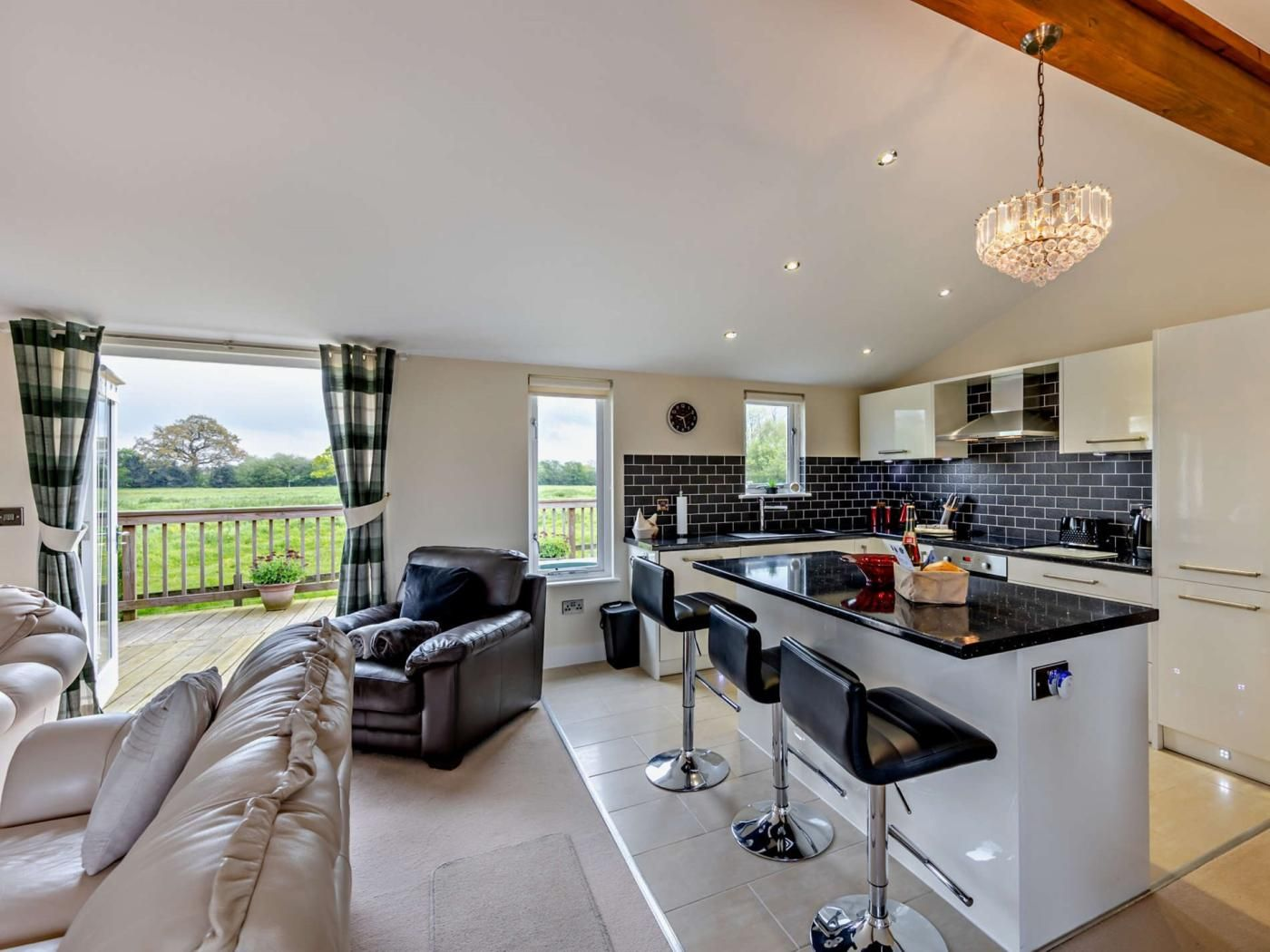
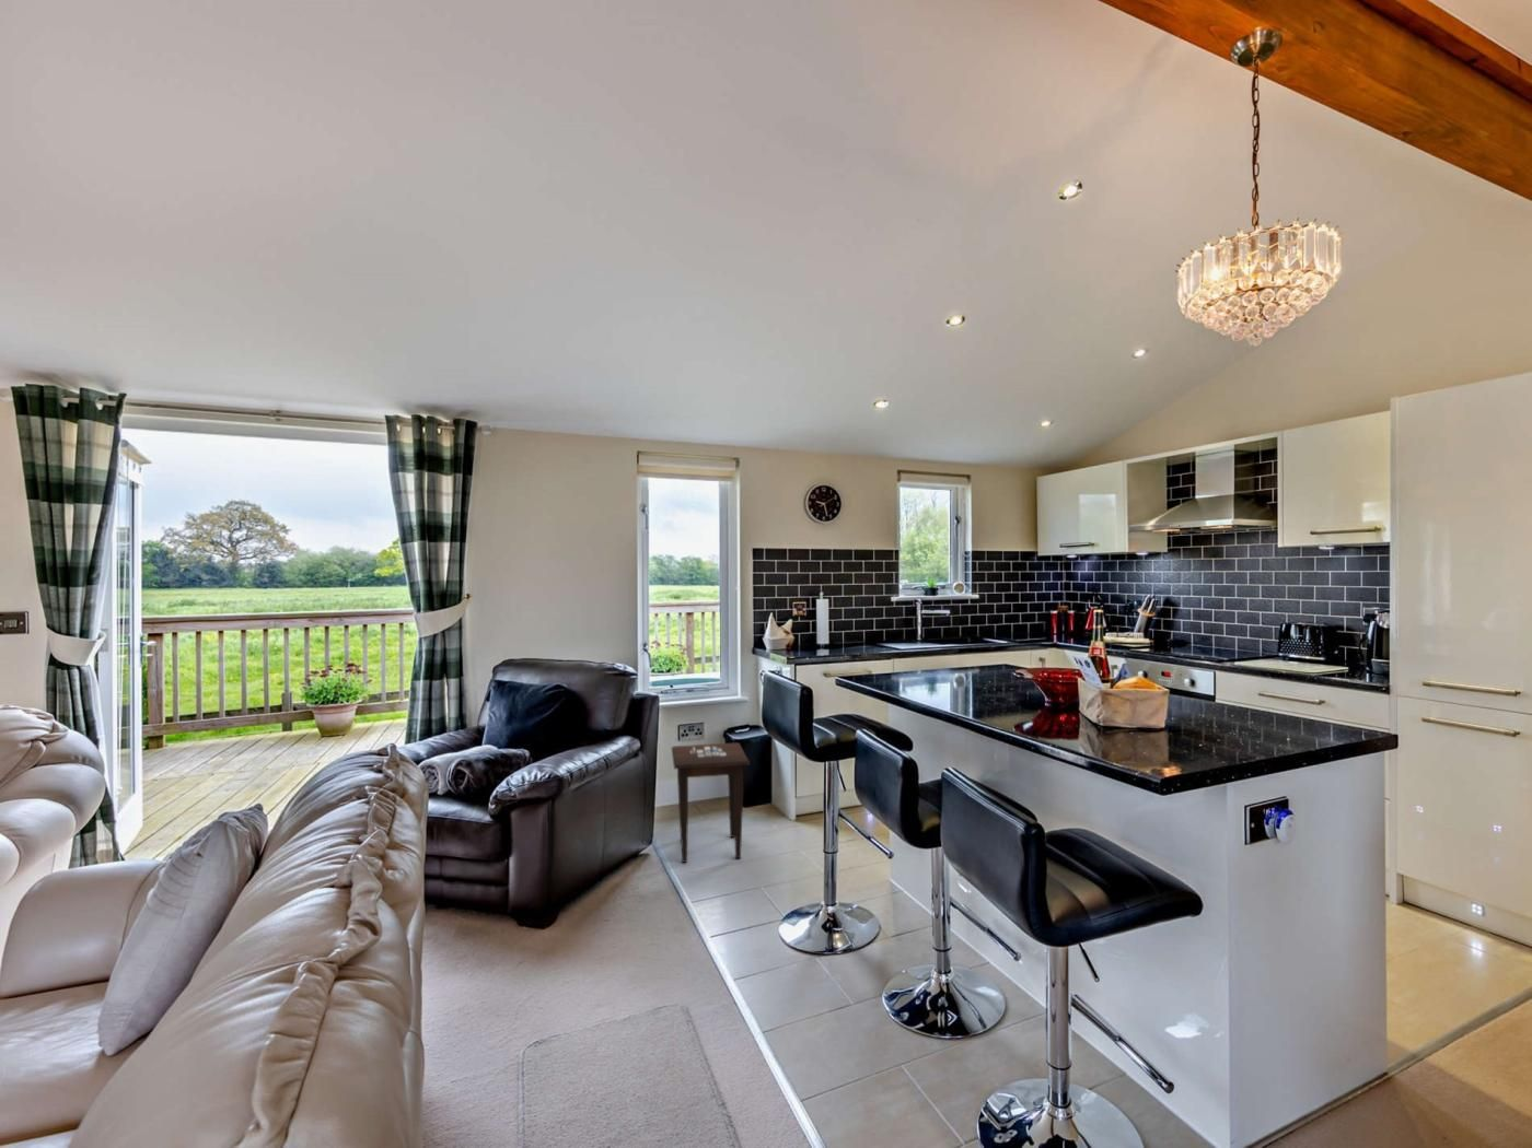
+ side table (729, 800)
